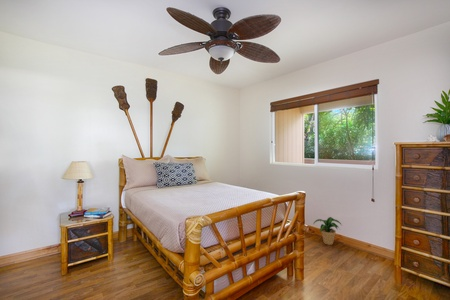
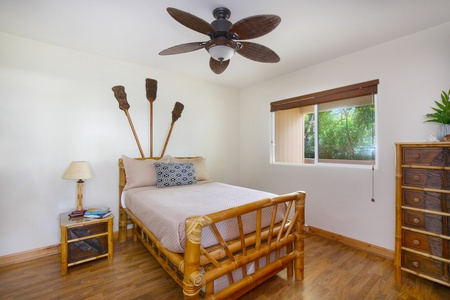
- potted plant (328, 230)
